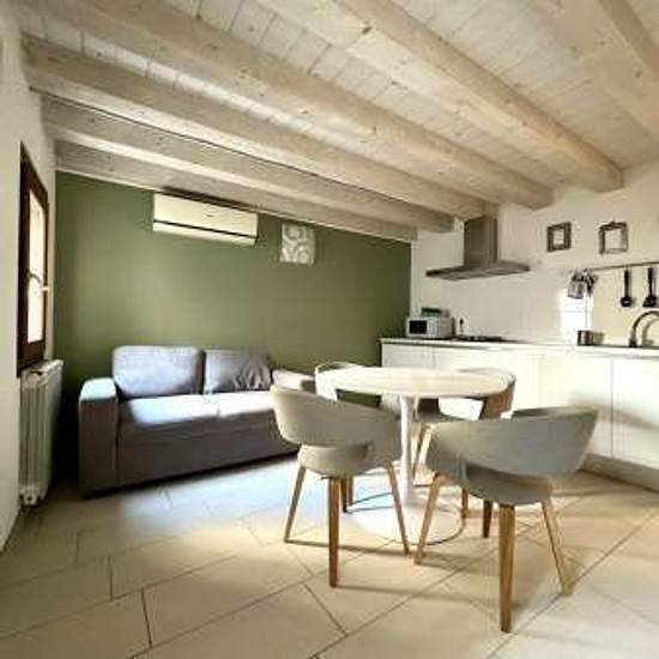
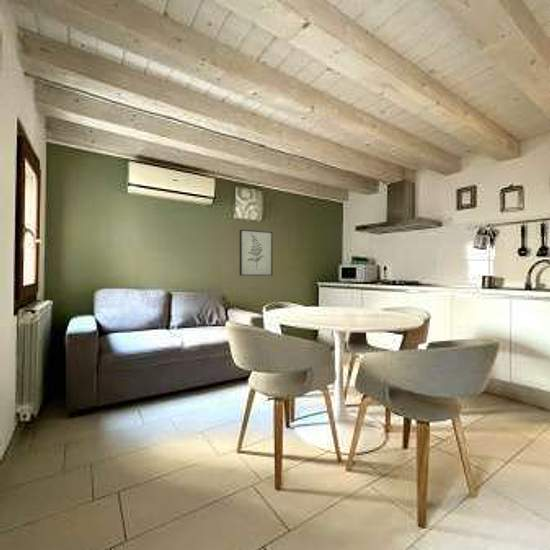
+ wall art (256, 253)
